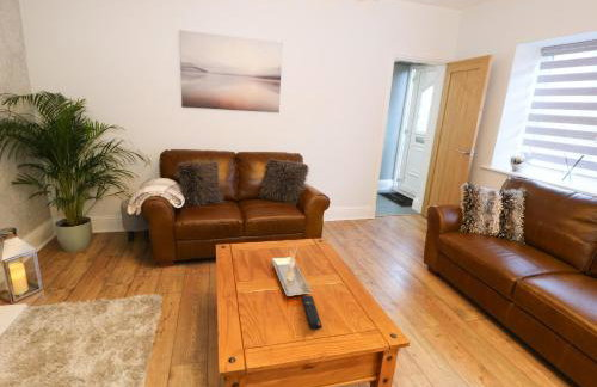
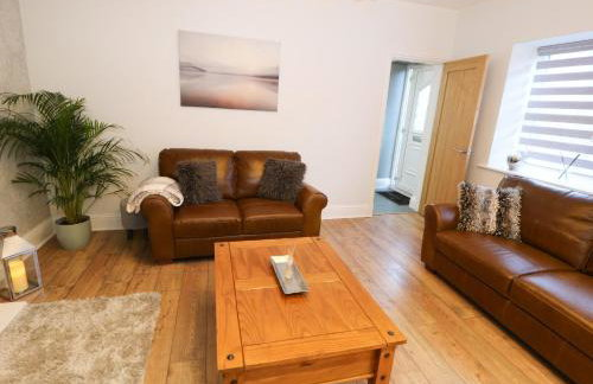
- remote control (310, 312)
